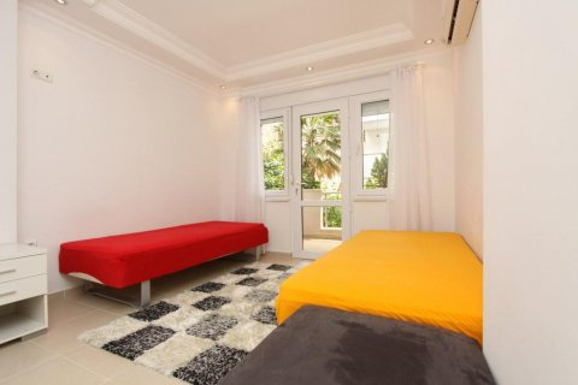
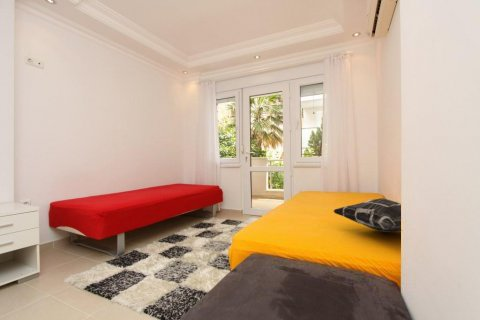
+ decorative pillow (382, 214)
